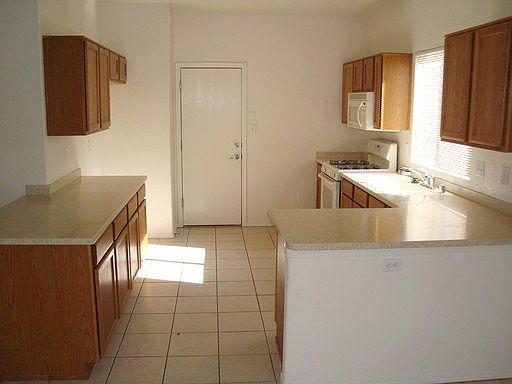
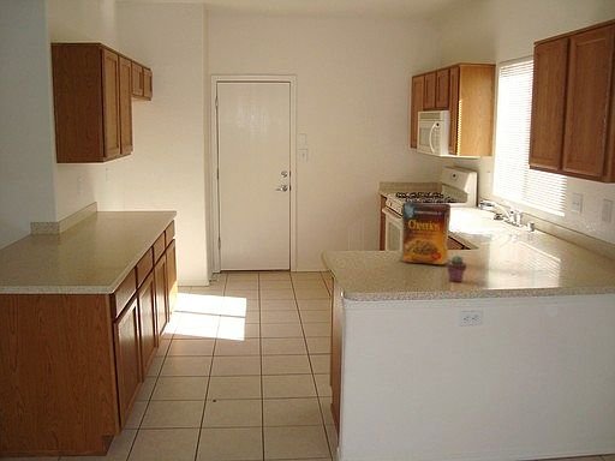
+ cereal box (425, 232)
+ potted succulent (455, 268)
